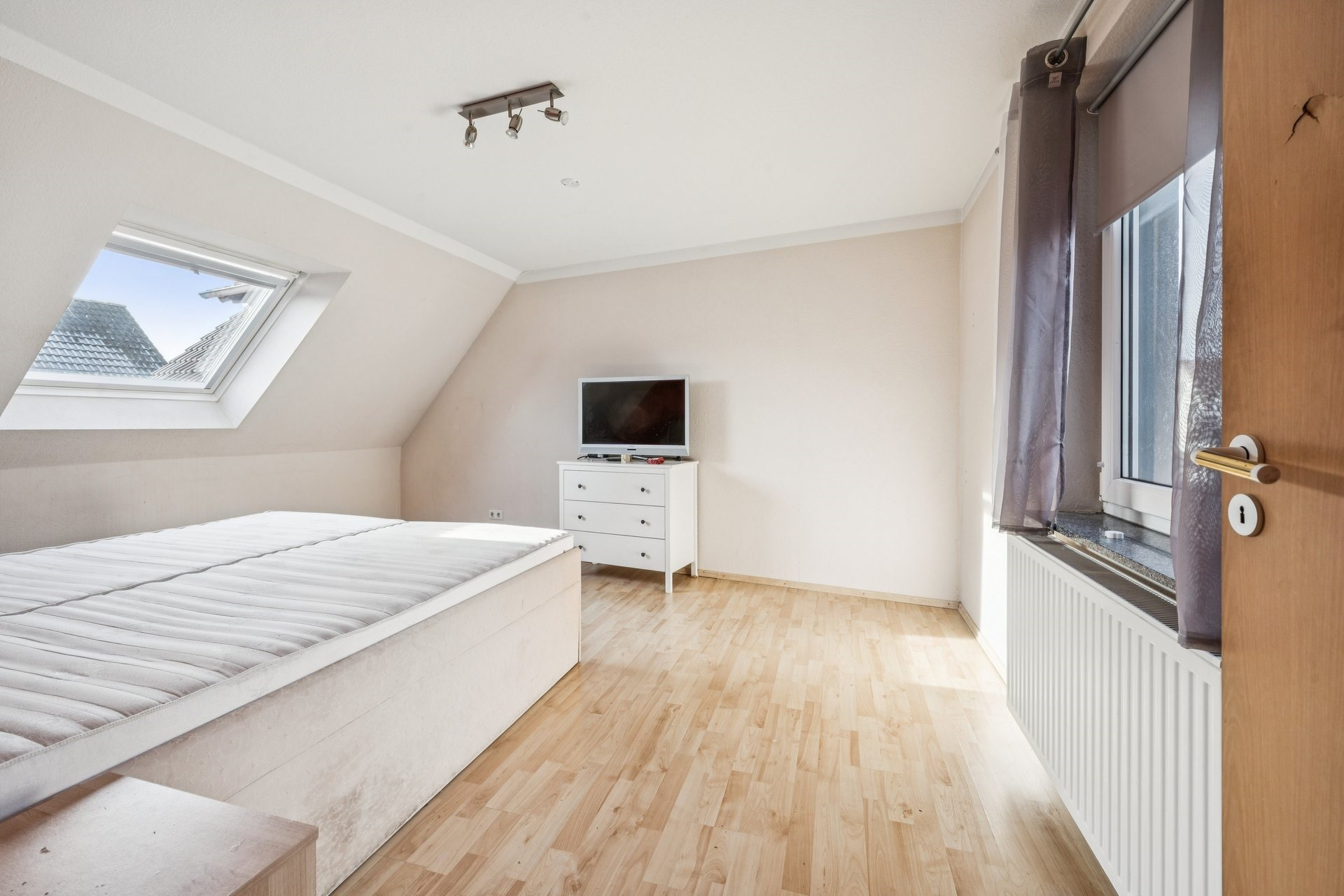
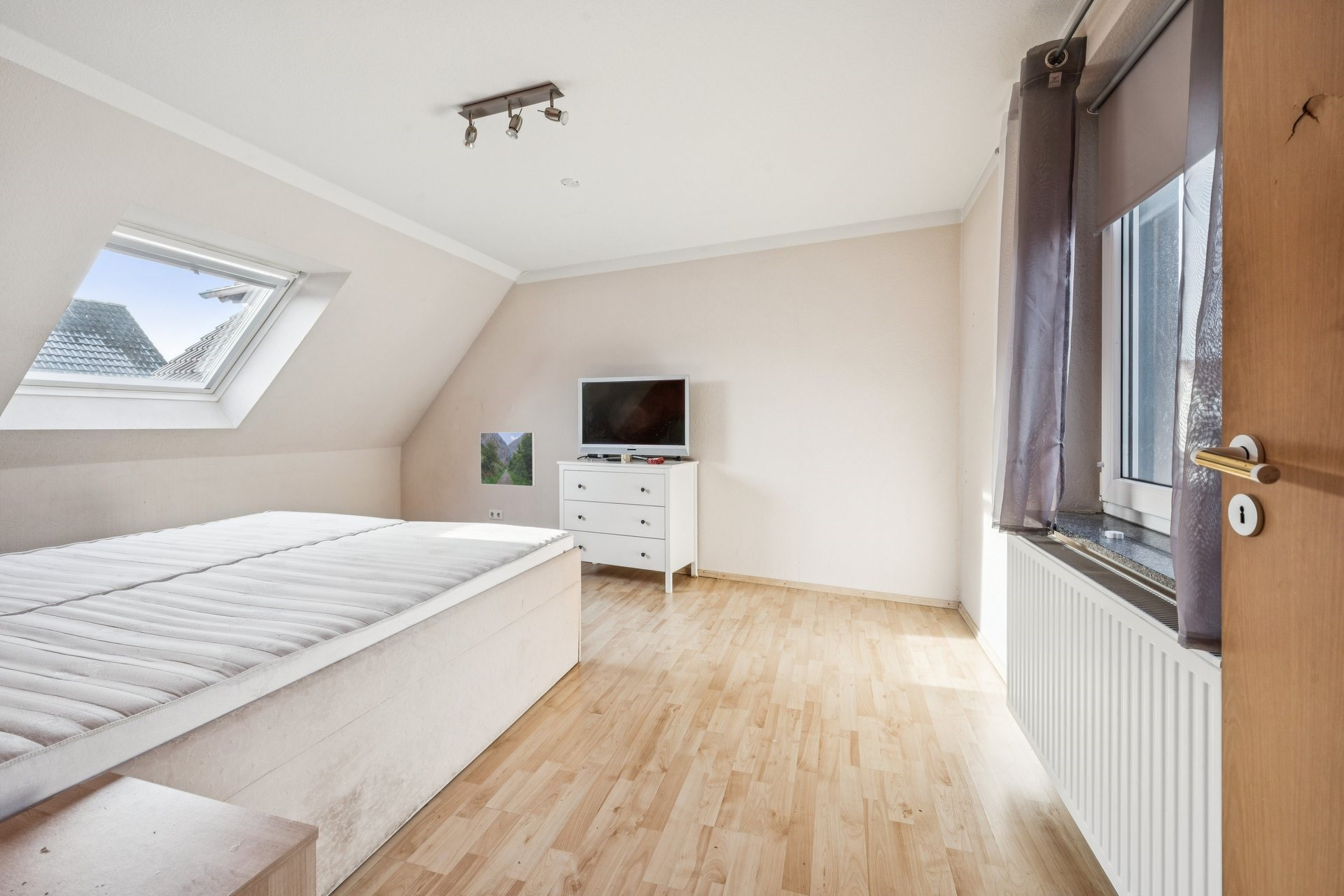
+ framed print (507, 458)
